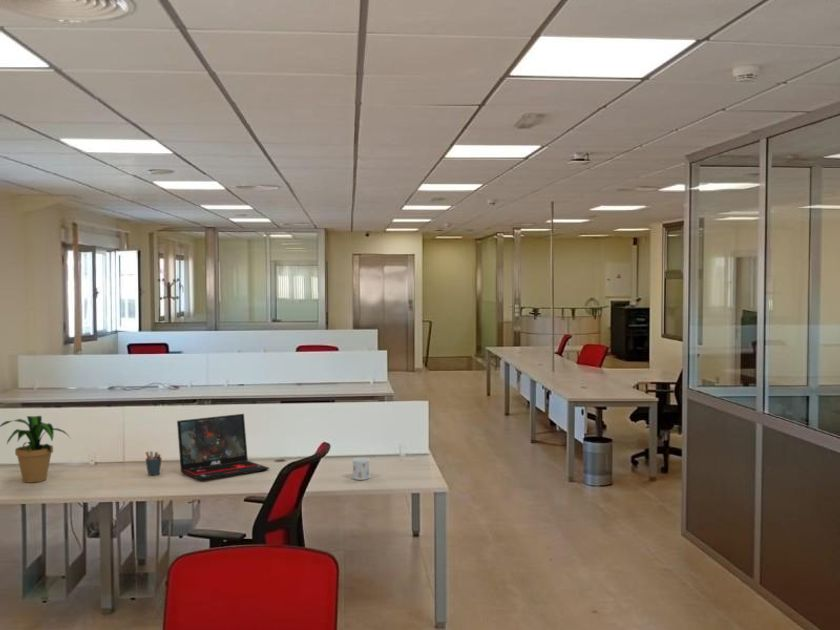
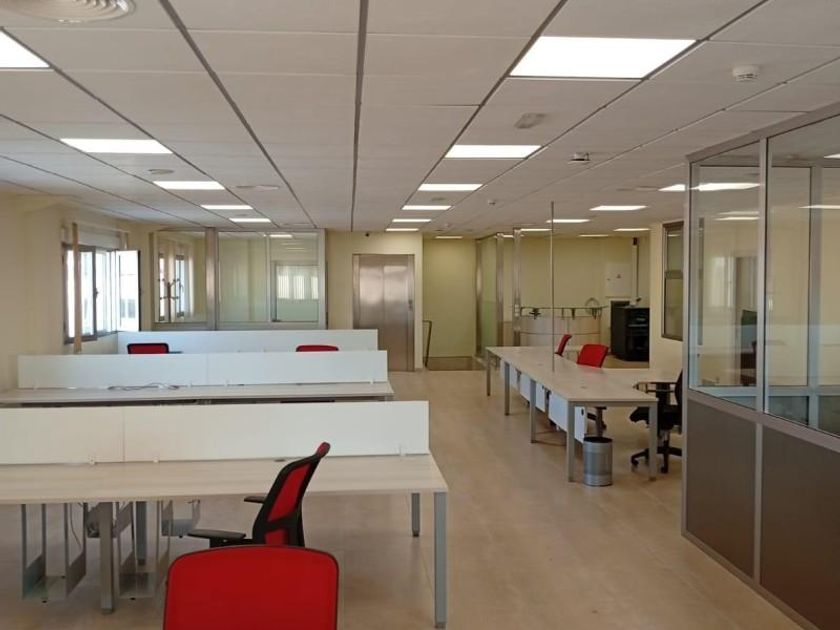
- mug (361, 467)
- pen holder (153, 461)
- potted plant (34, 449)
- laptop (223, 445)
